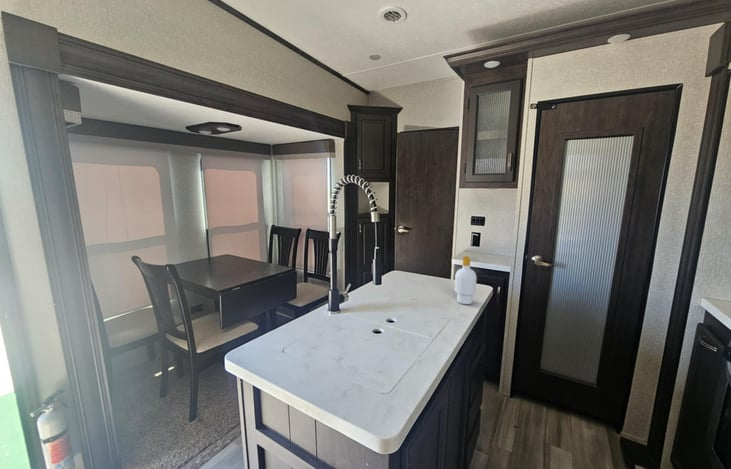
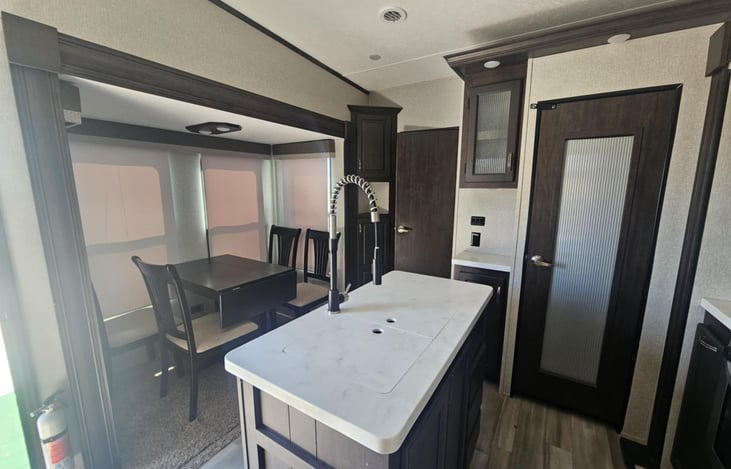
- soap bottle (465, 279)
